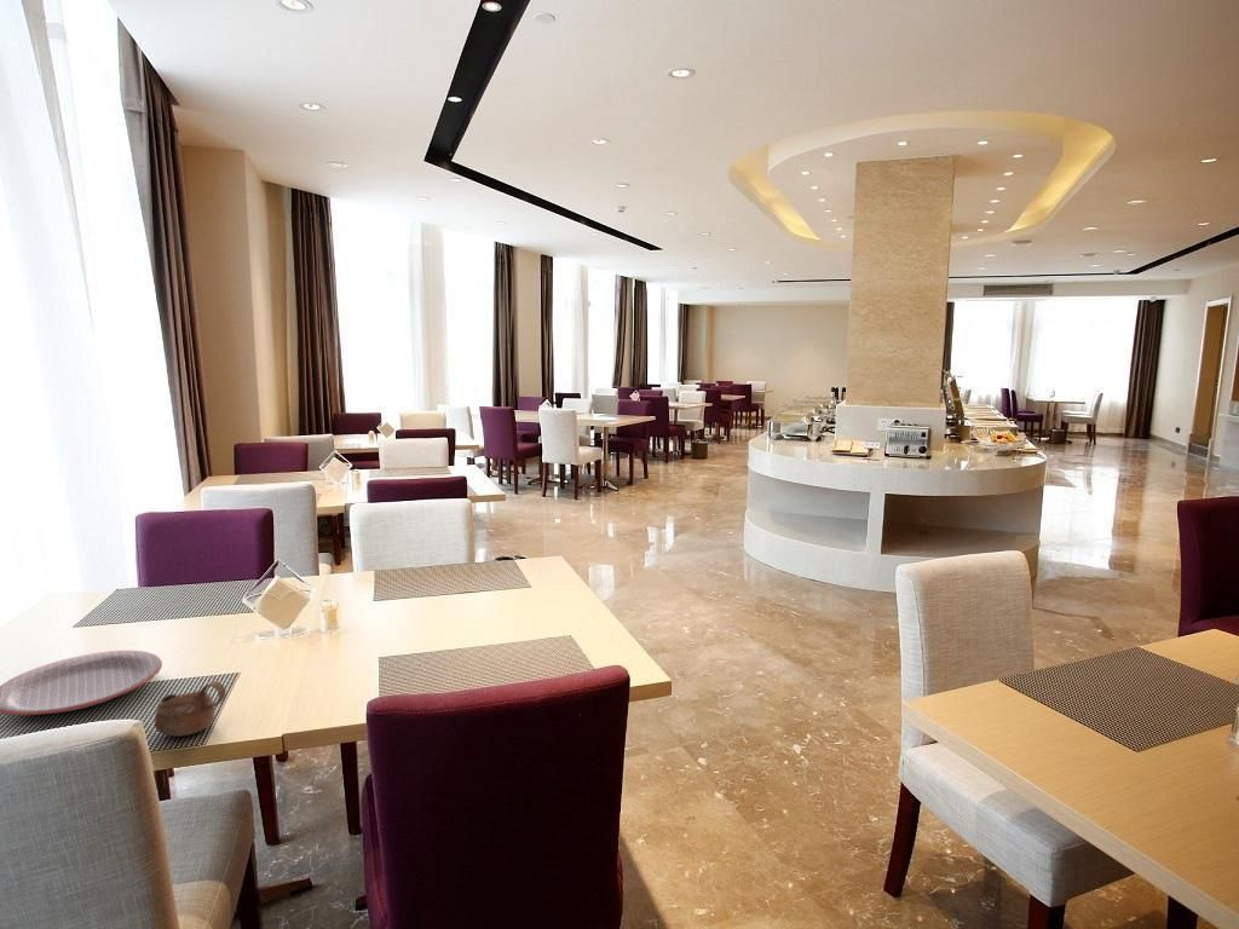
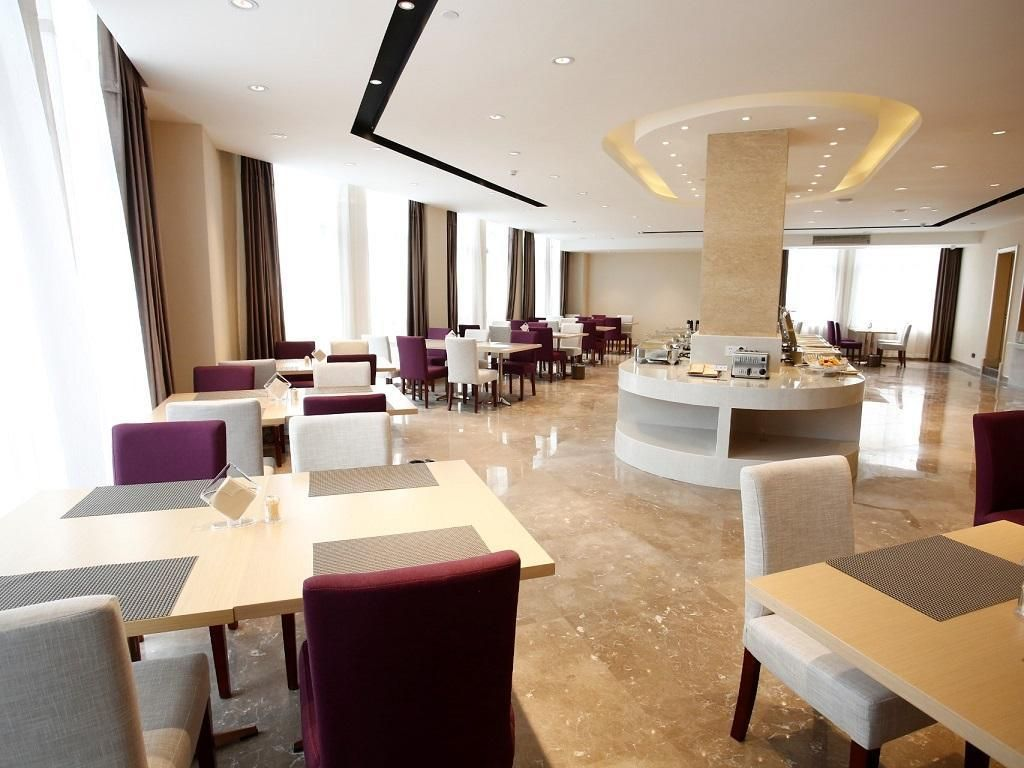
- plate (80, 683)
- cup (188, 708)
